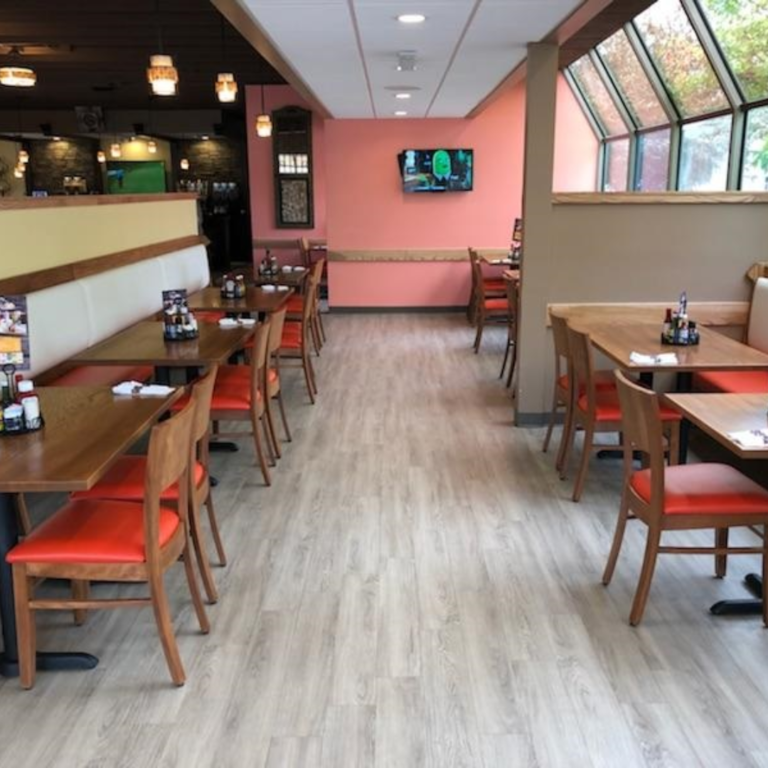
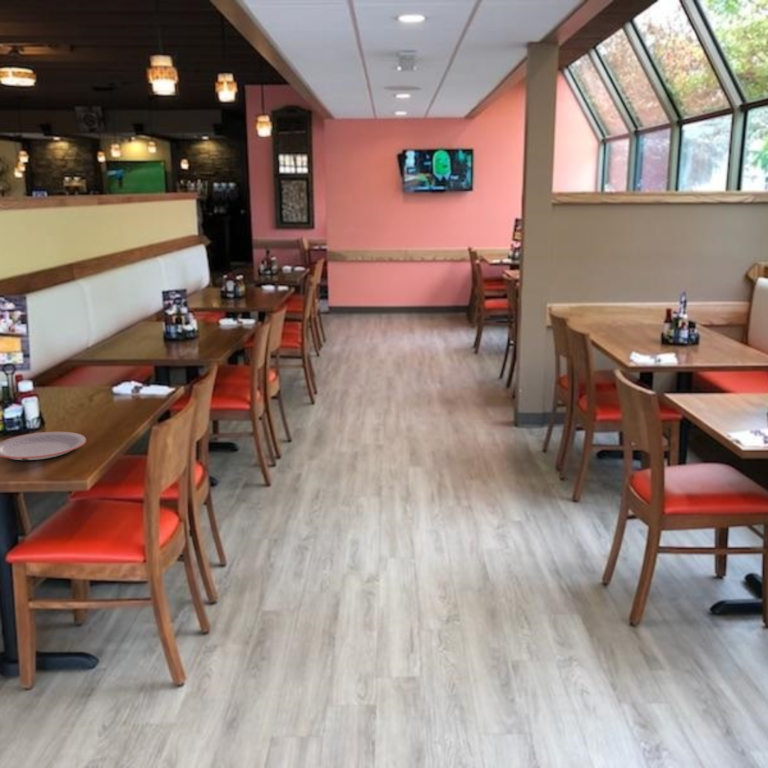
+ plate (40, 447)
